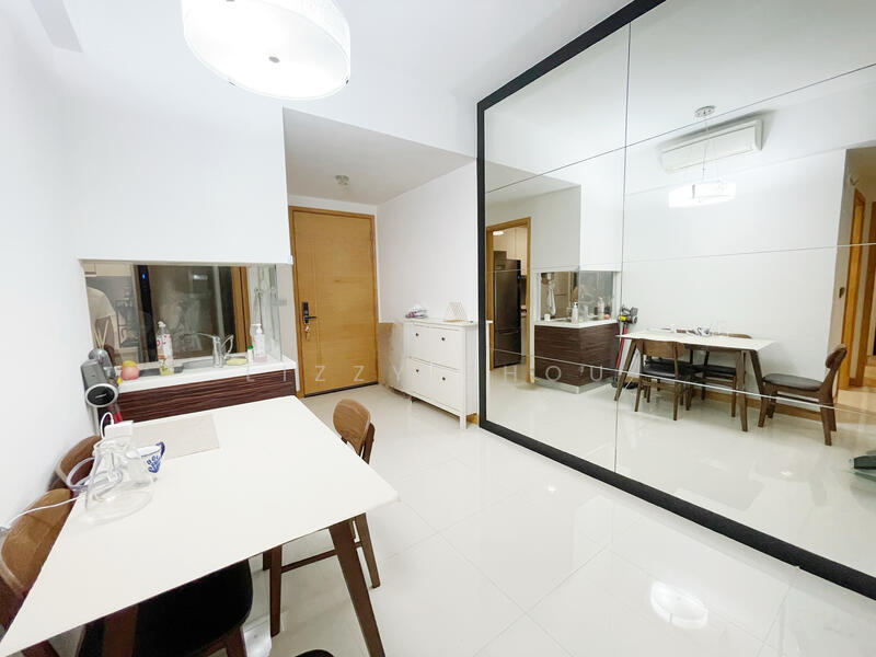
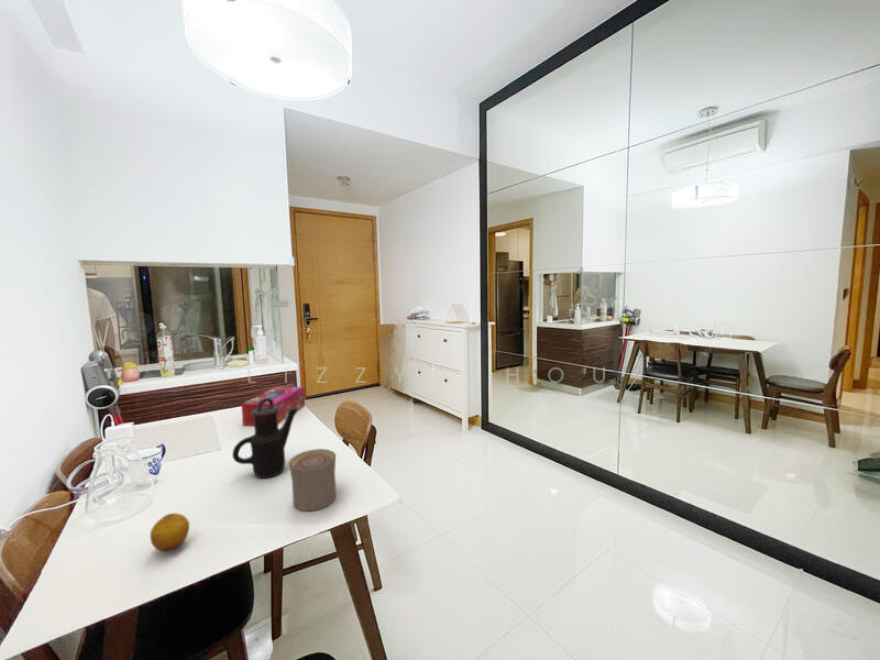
+ teapot (267, 435)
+ tissue box (275, 404)
+ cup (314, 479)
+ fruit (169, 531)
